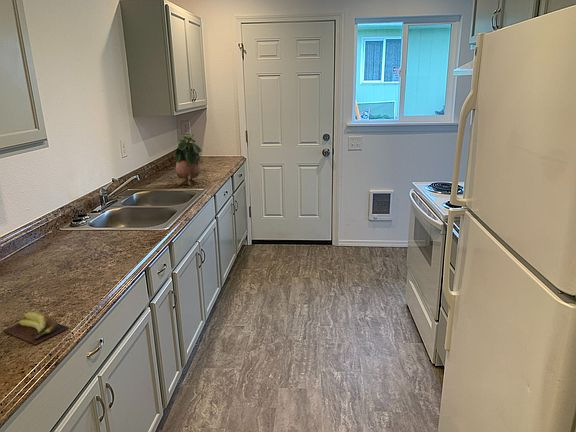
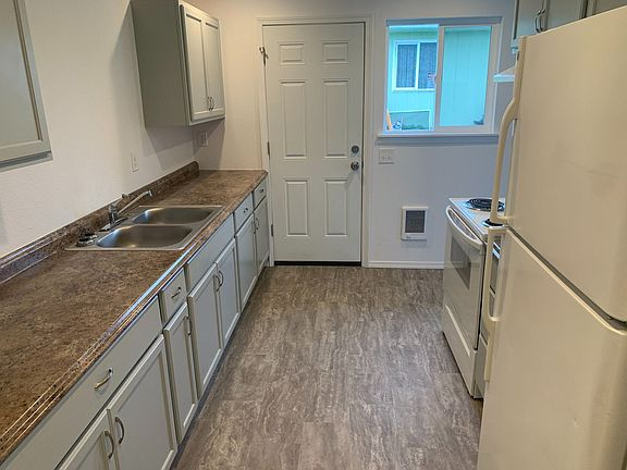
- banana (34, 322)
- potted plant (188, 159)
